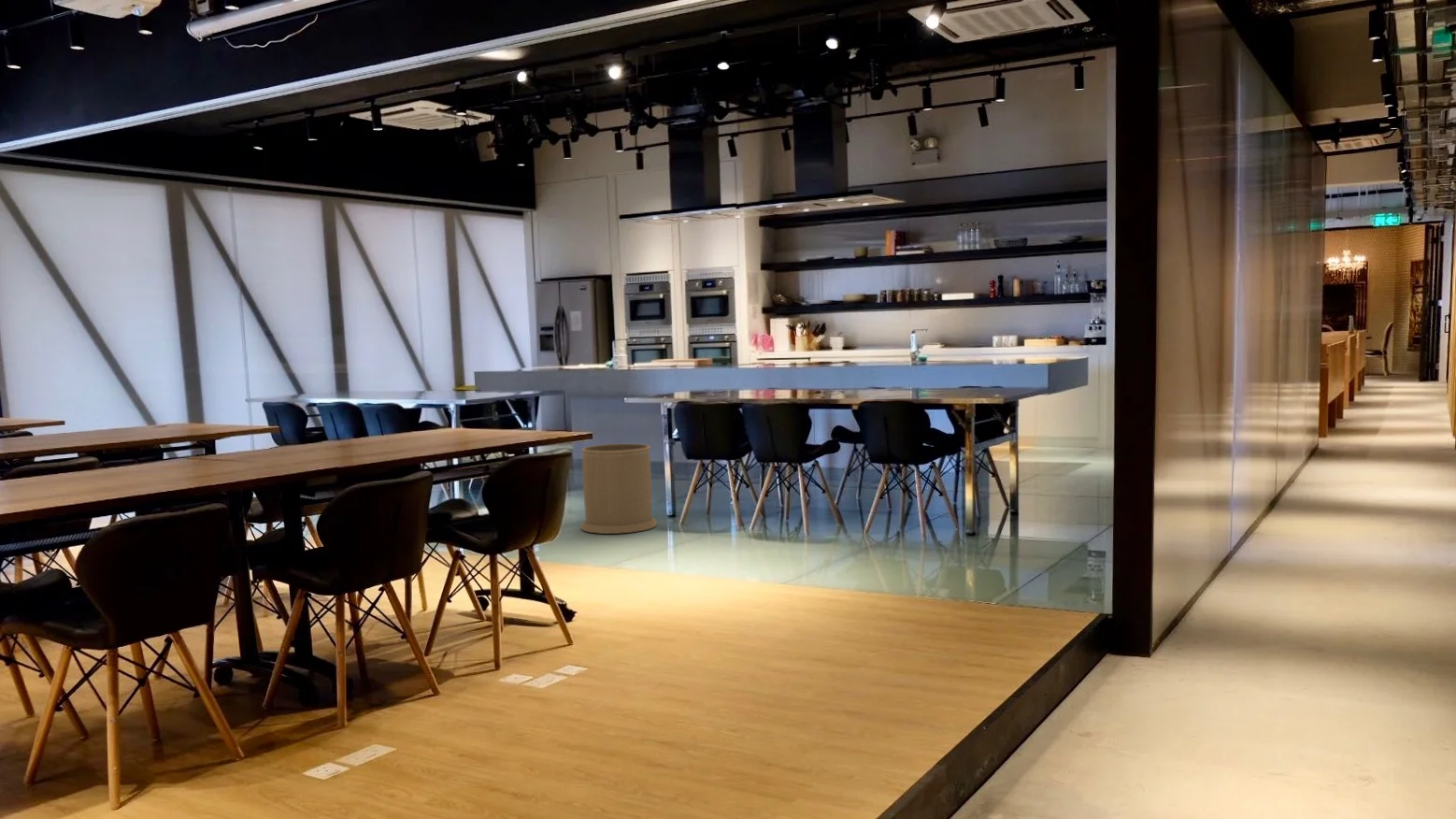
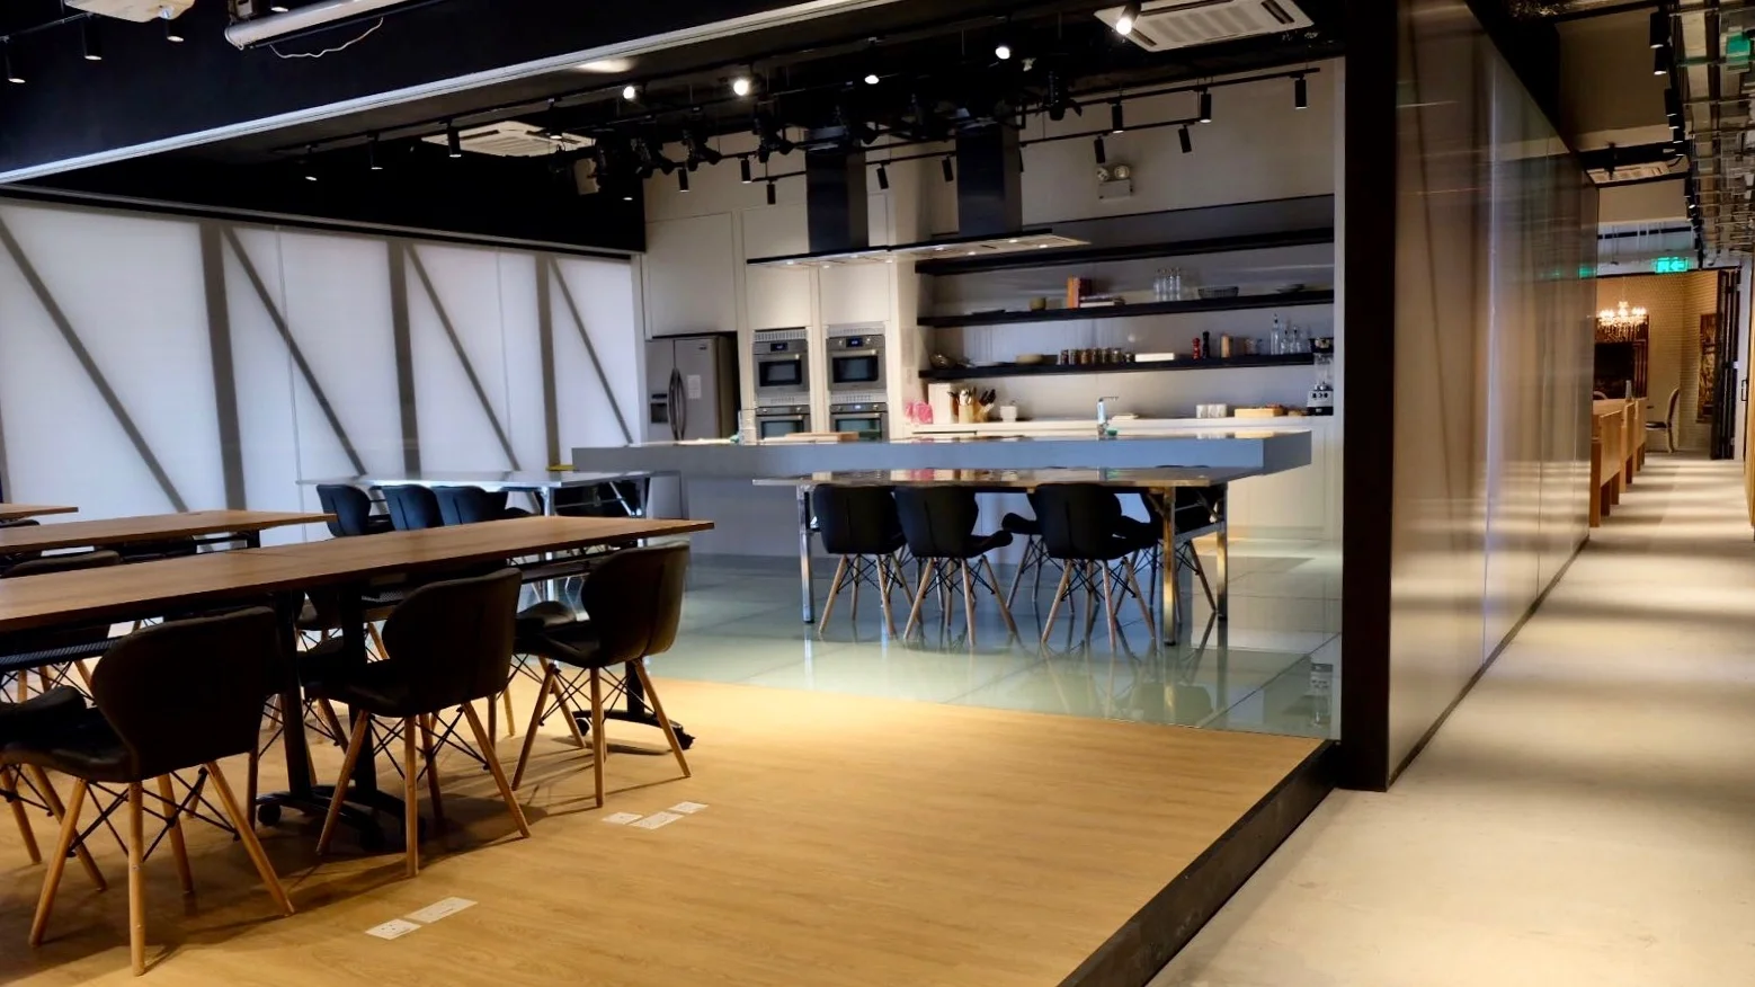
- trash can (617, 486)
